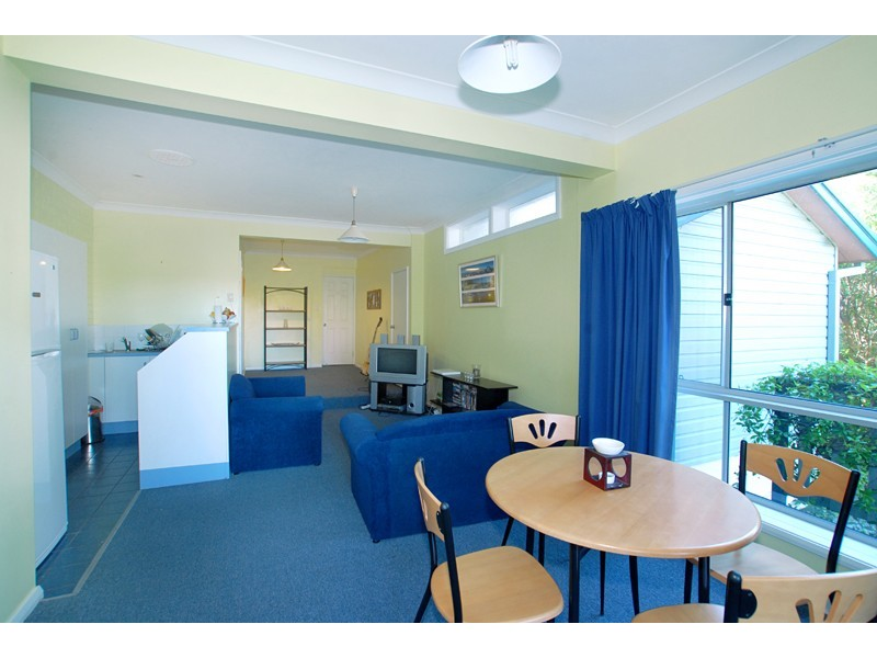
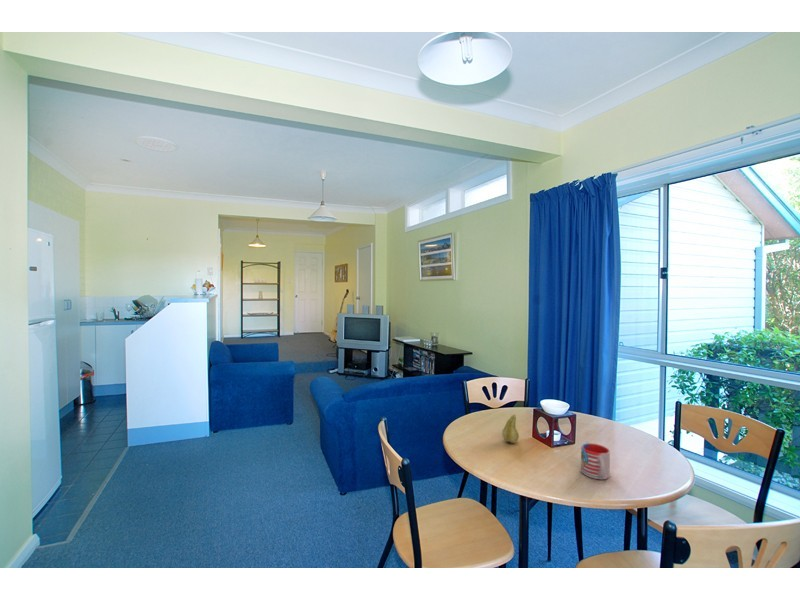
+ fruit (510, 427)
+ mug (596, 462)
